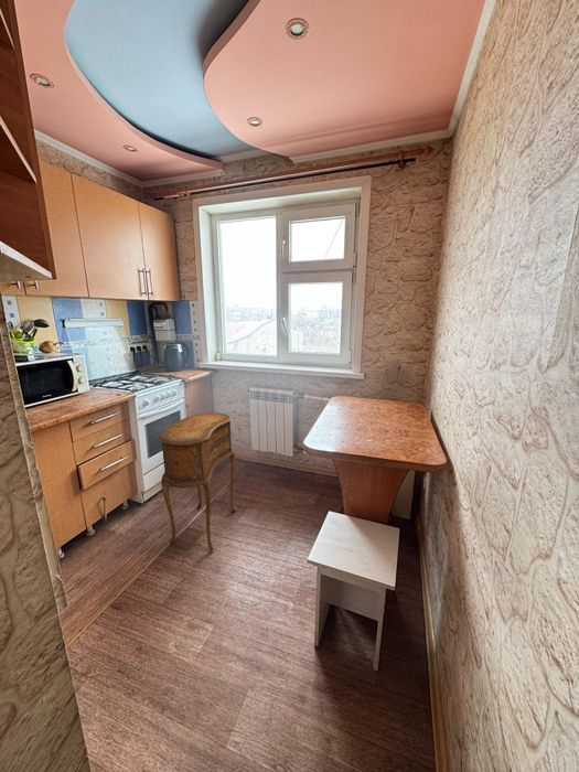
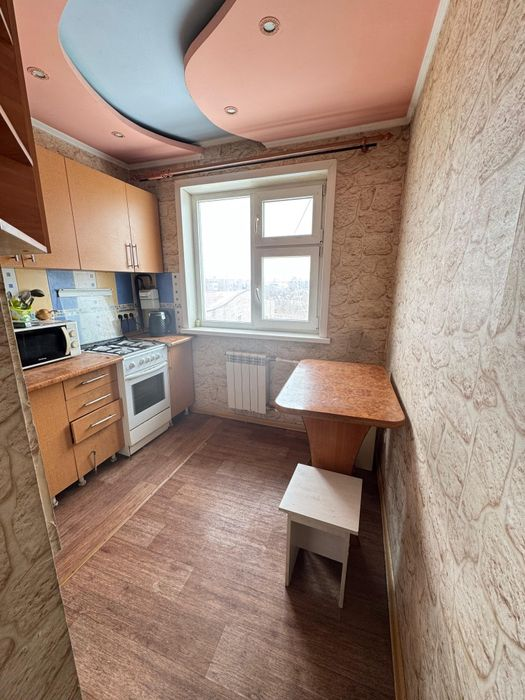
- side table (200, 476)
